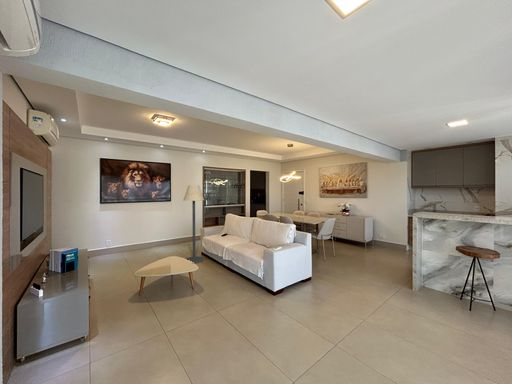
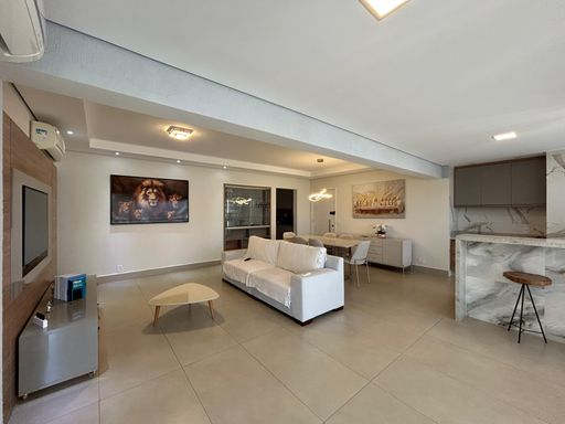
- floor lamp (193, 222)
